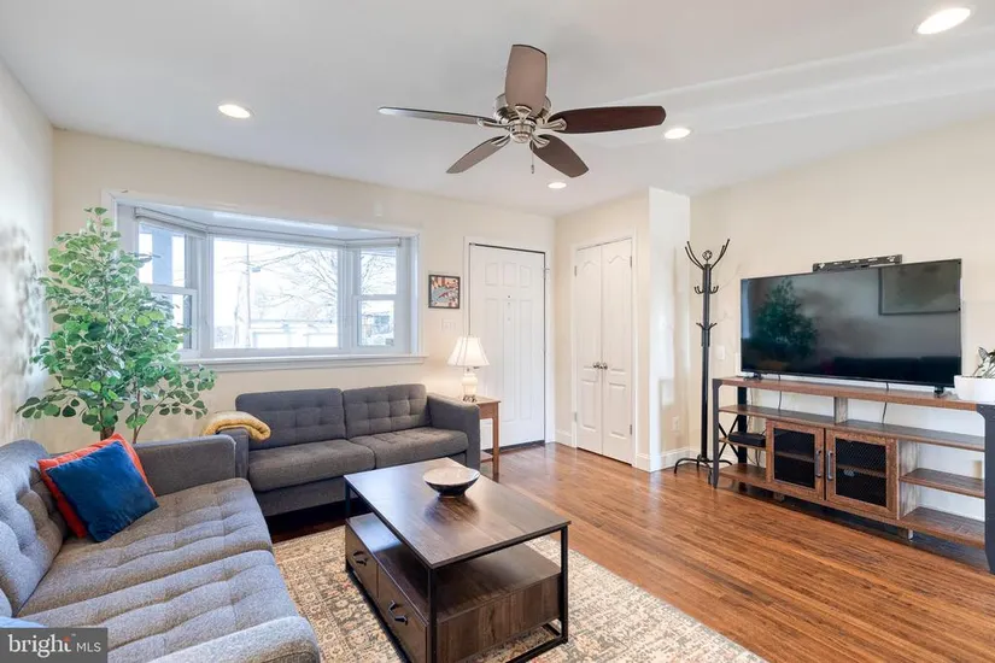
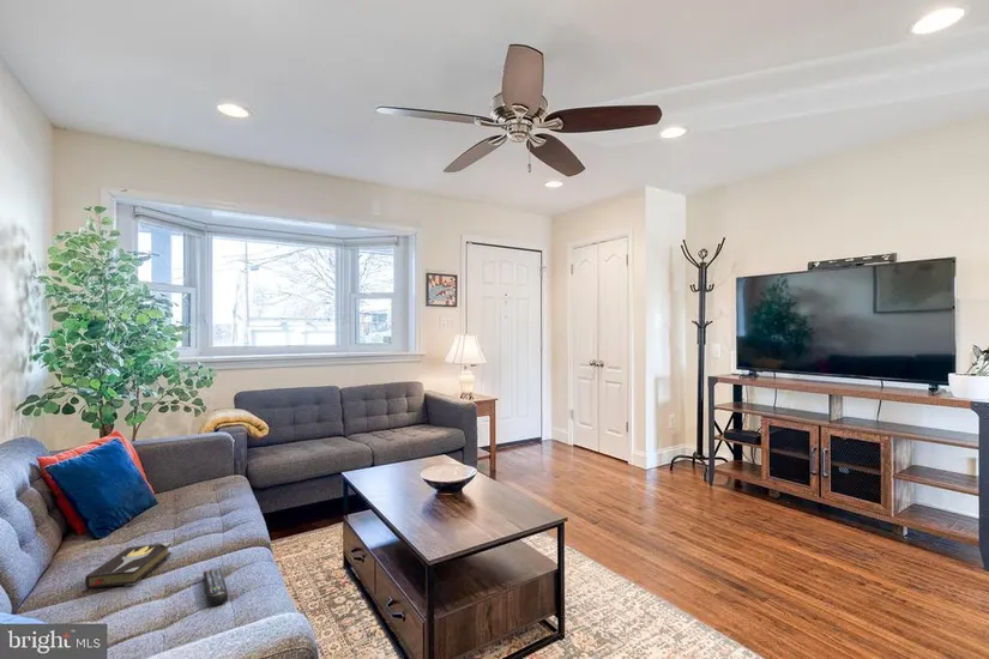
+ hardback book (131, 563)
+ remote control (215, 585)
